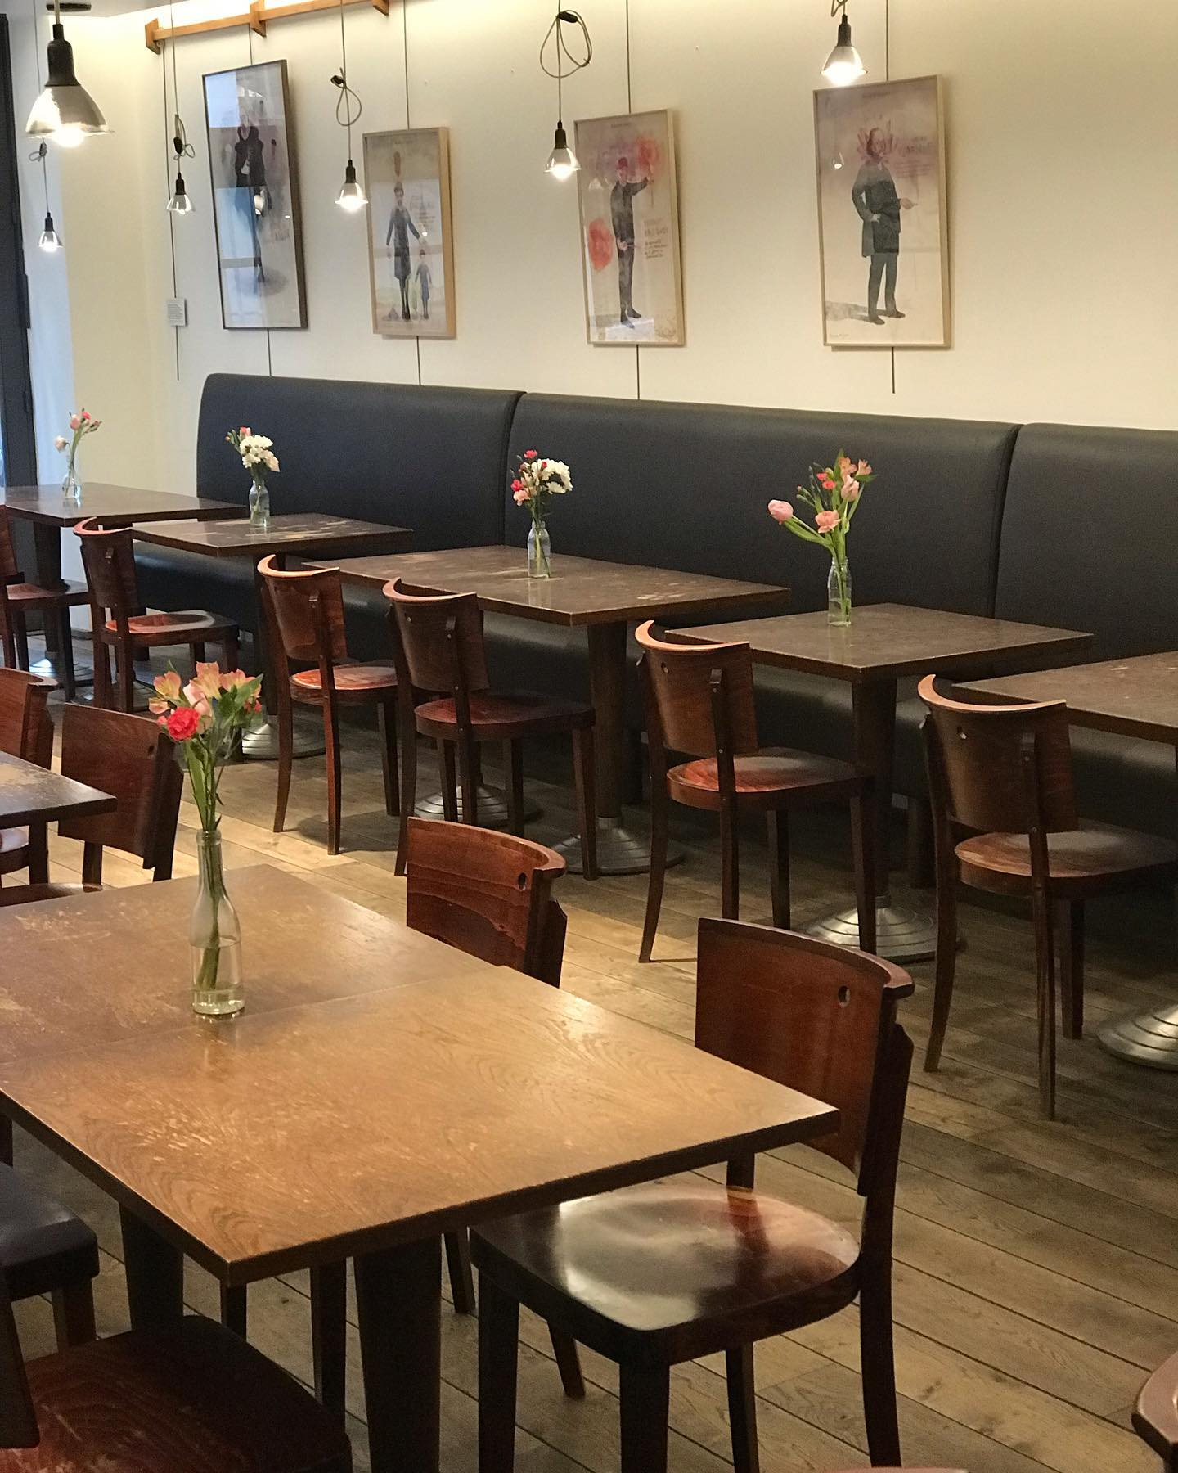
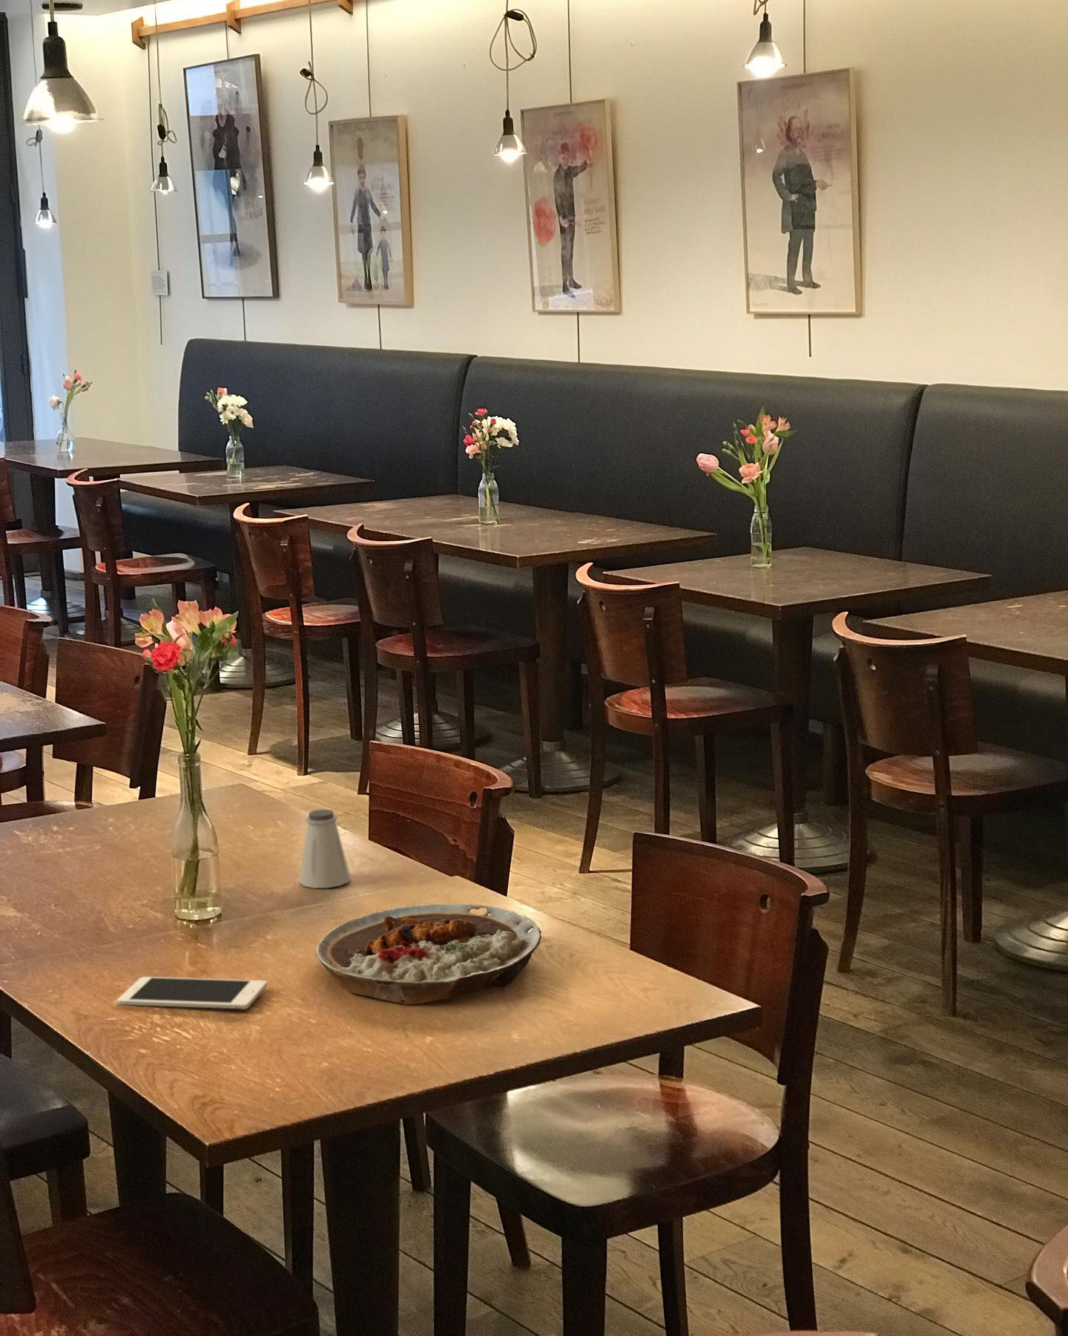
+ plate (429, 942)
+ saltshaker (323, 846)
+ cell phone (193, 992)
